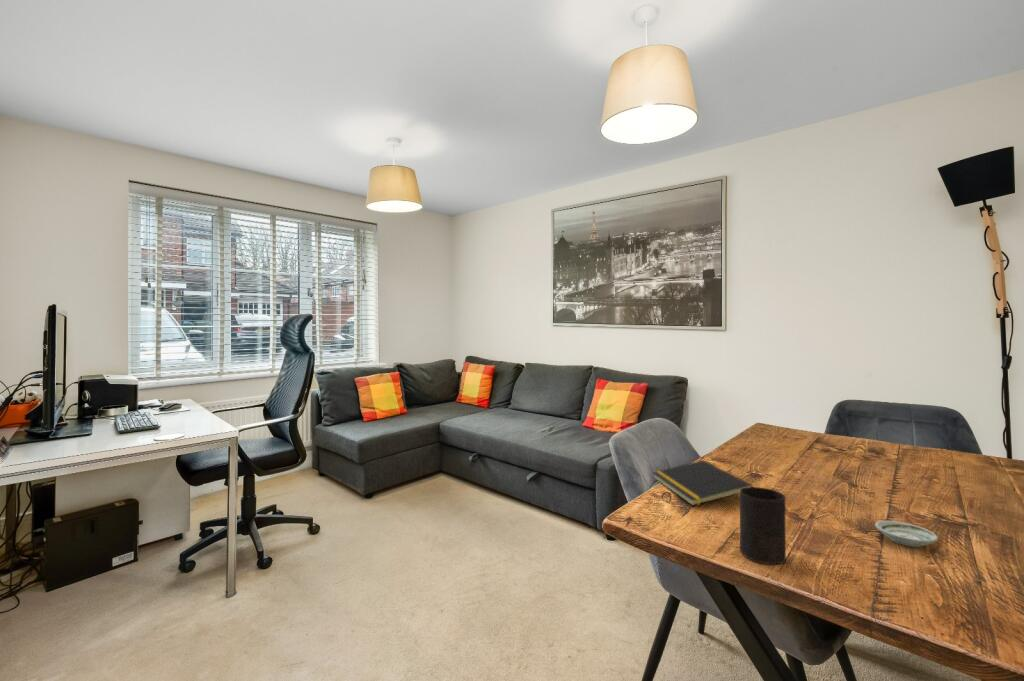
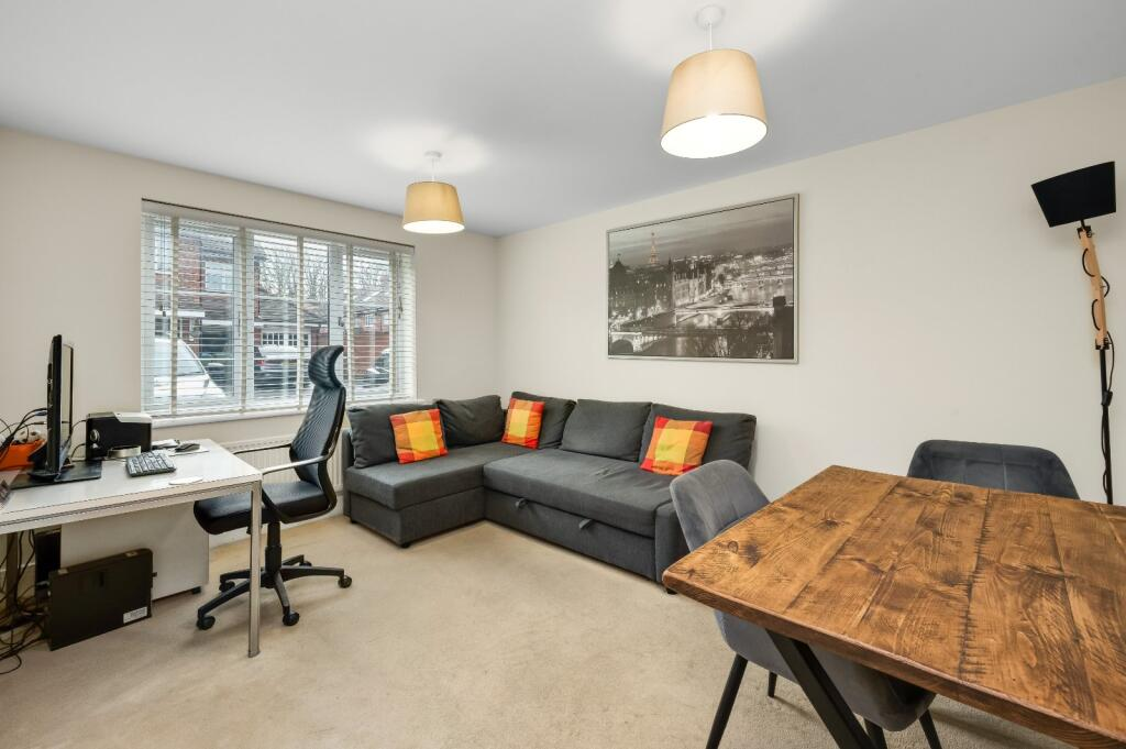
- cup (762, 524)
- saucer (905, 535)
- notepad (698, 480)
